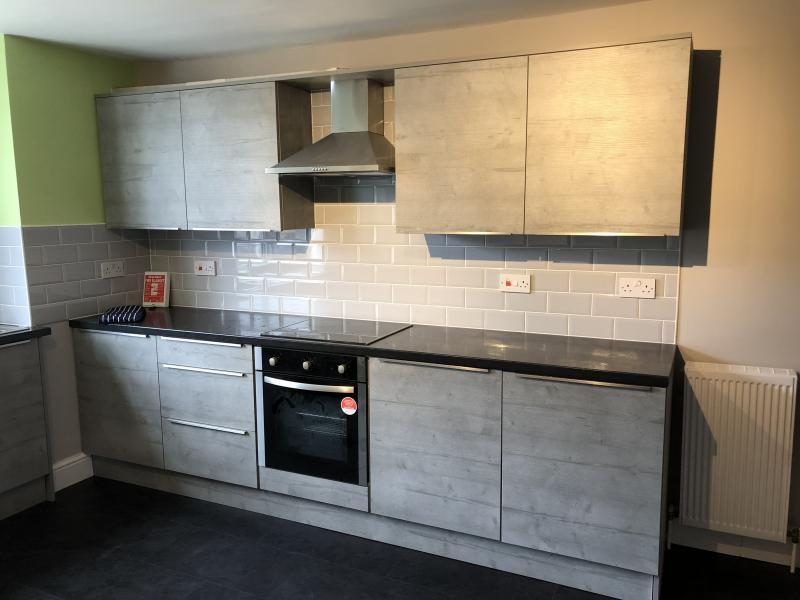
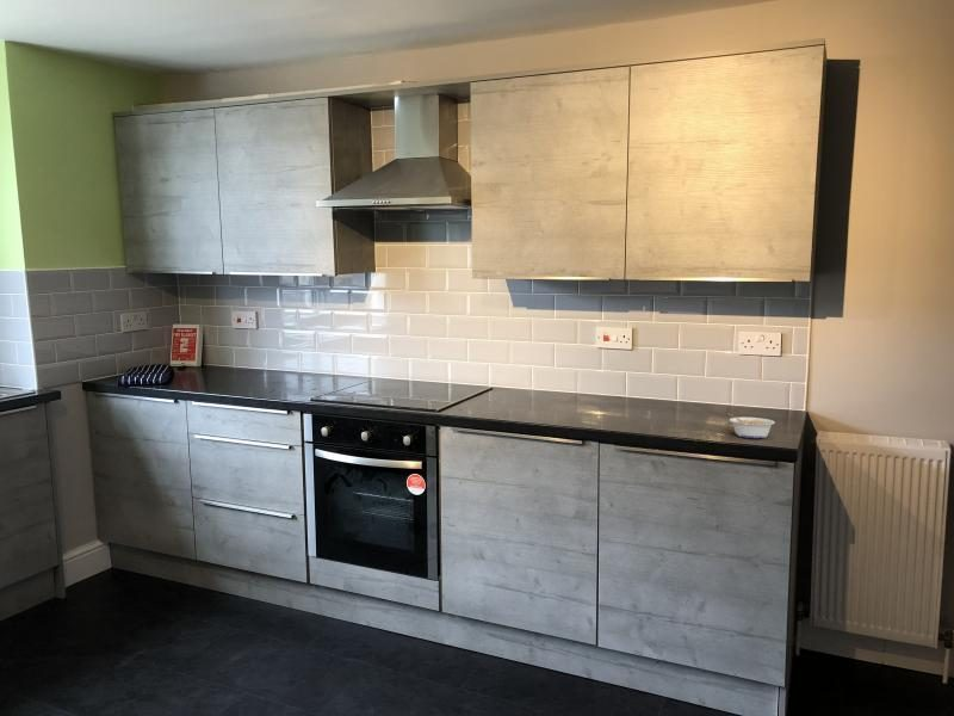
+ legume (749, 426)
